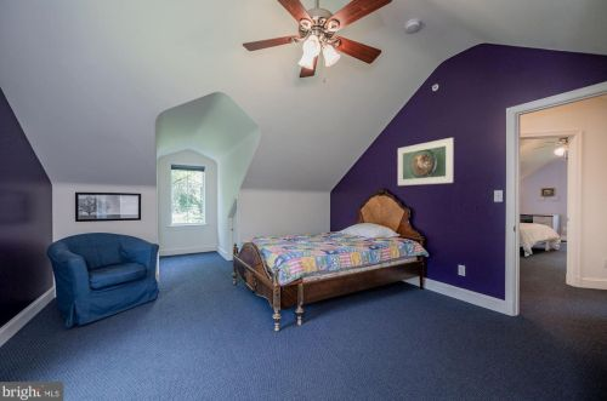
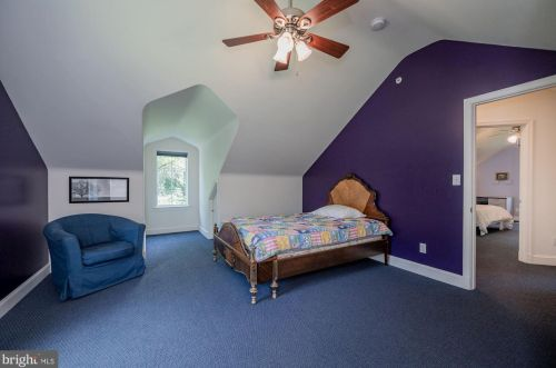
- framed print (422, 164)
